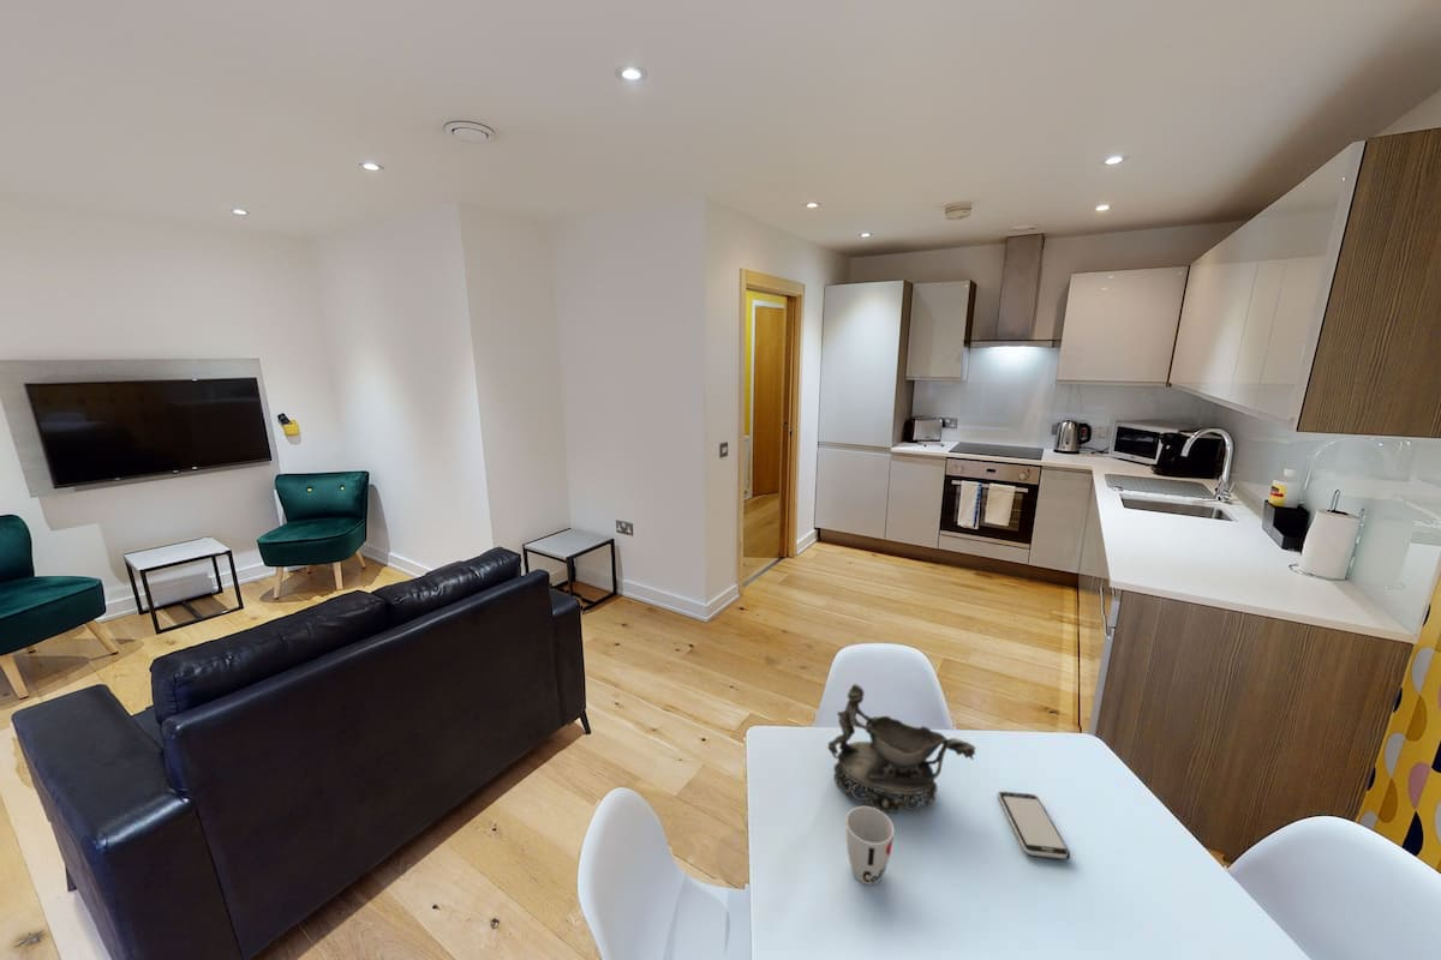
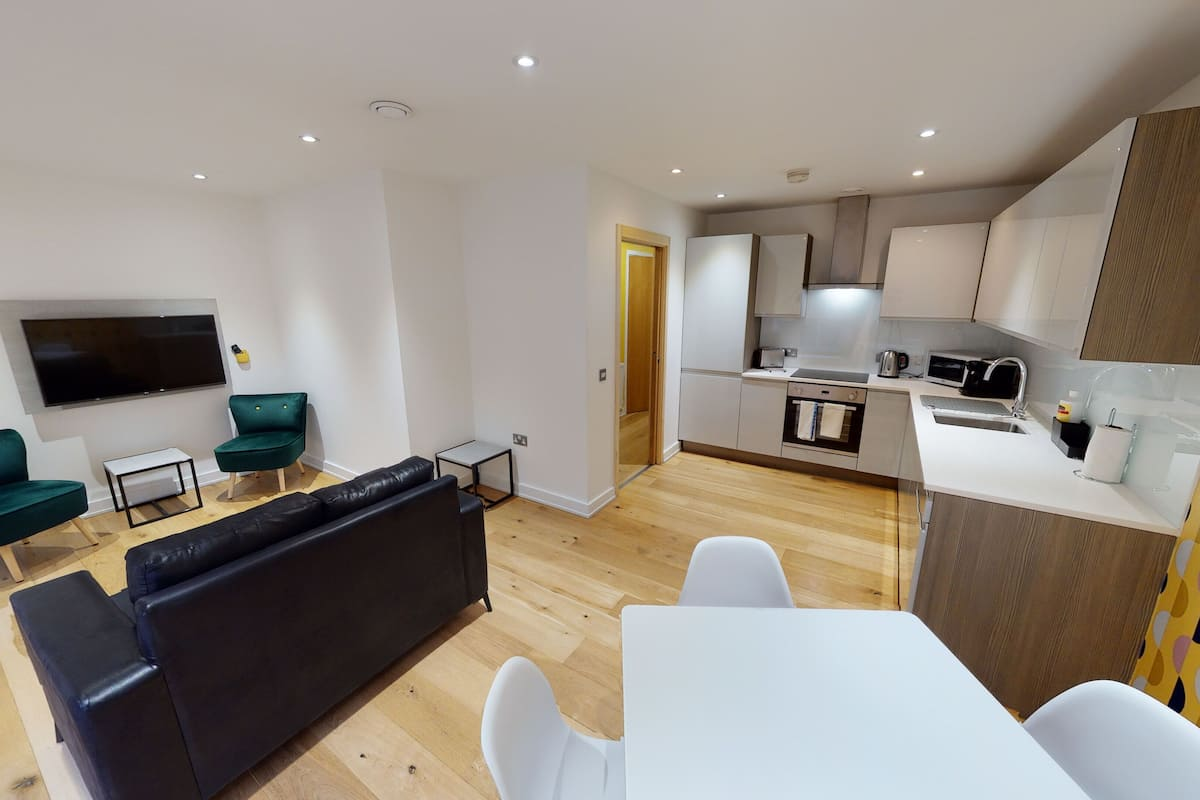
- smartphone (1030, 823)
- cup (867, 847)
- decorative bowl (897, 739)
